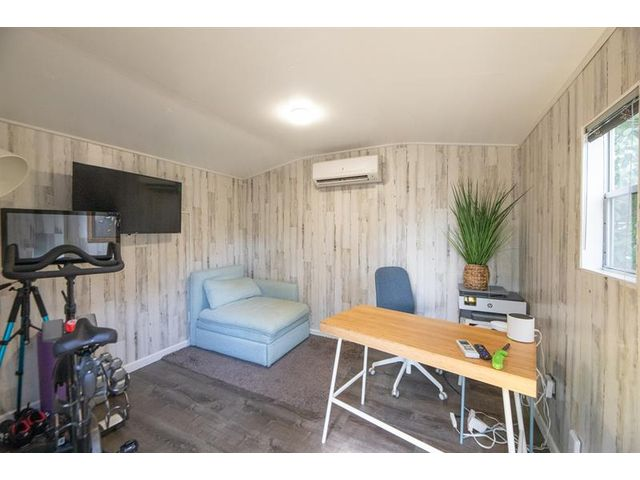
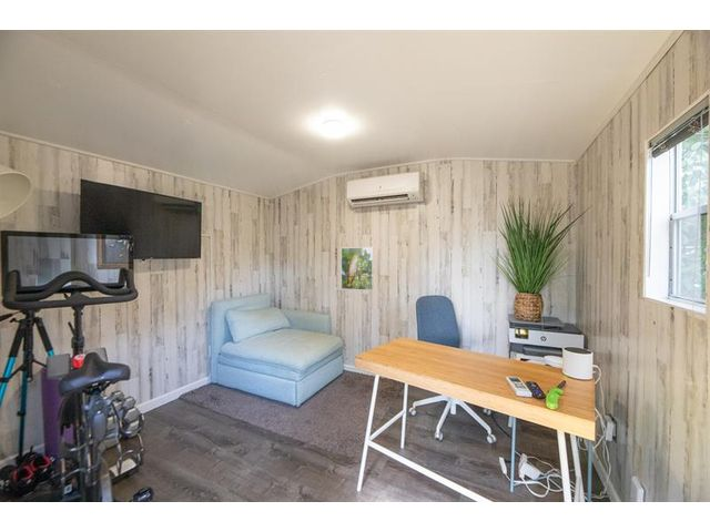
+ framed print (356, 268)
